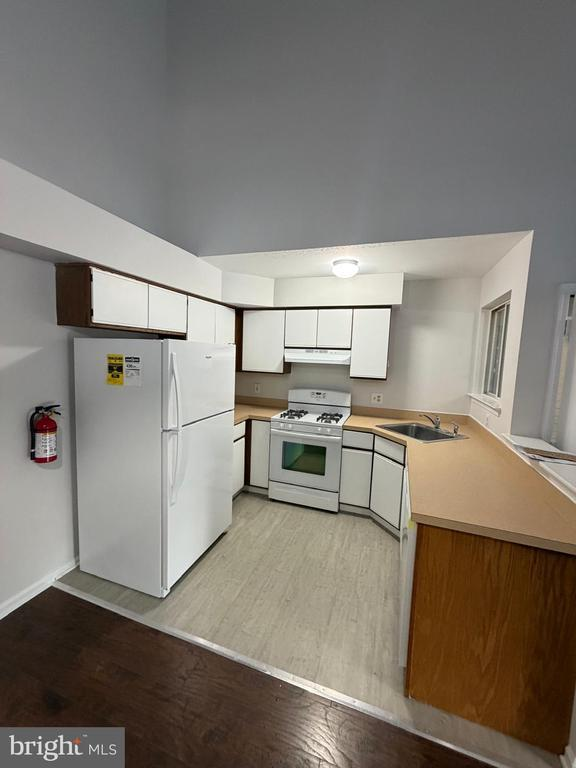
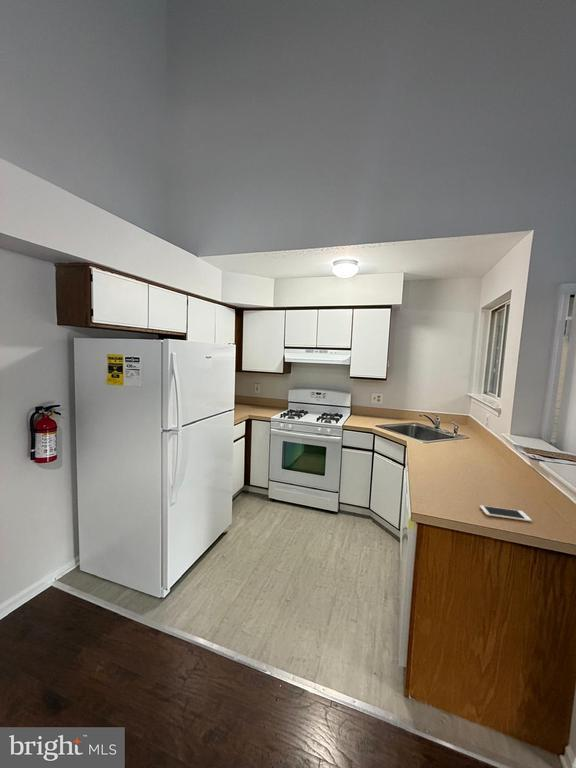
+ cell phone (504, 513)
